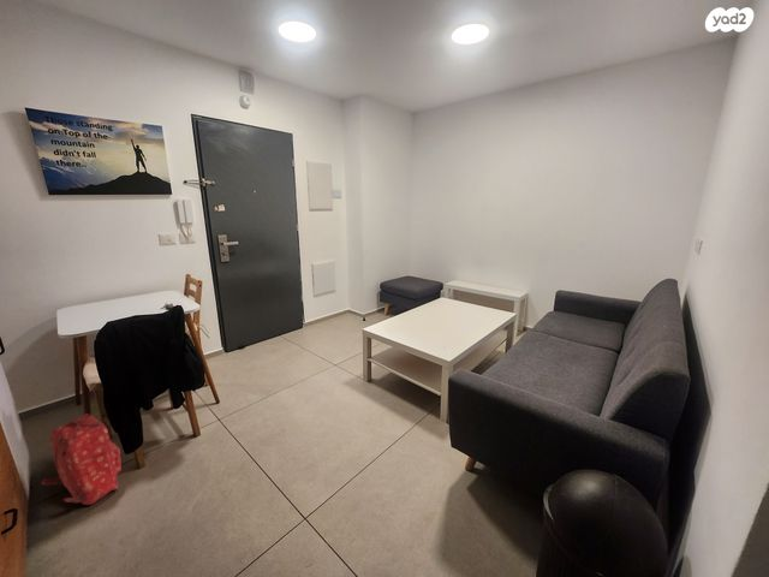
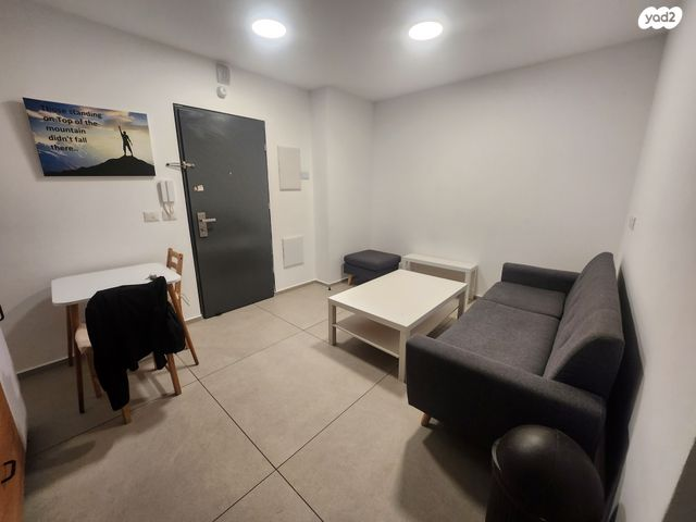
- backpack (78, 457)
